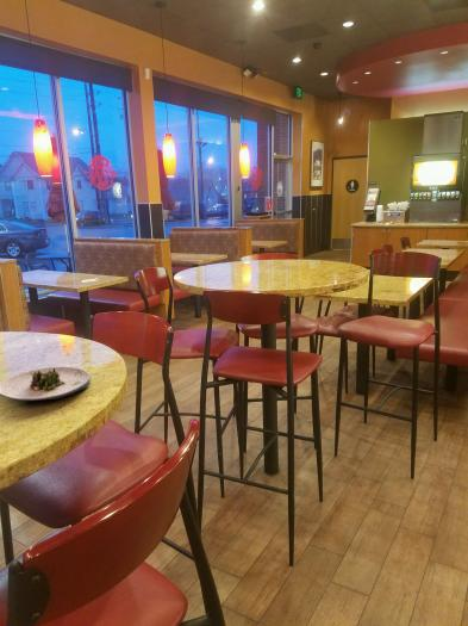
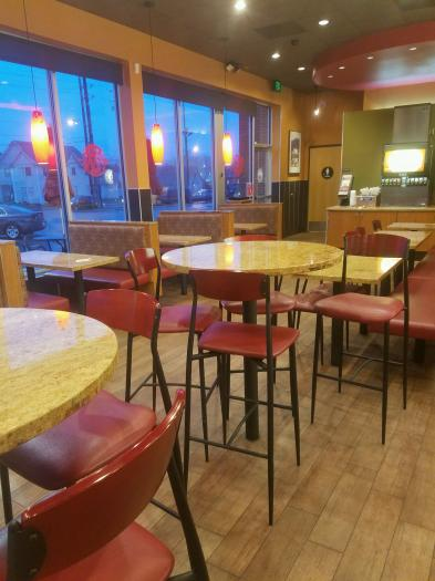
- salad plate (45, 378)
